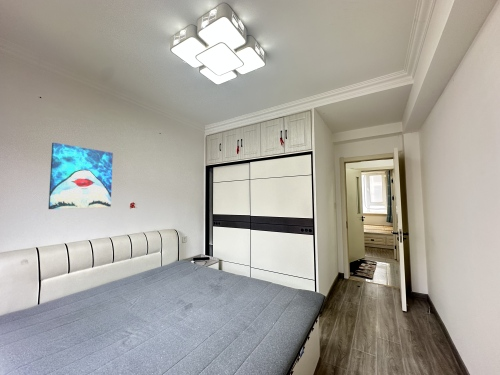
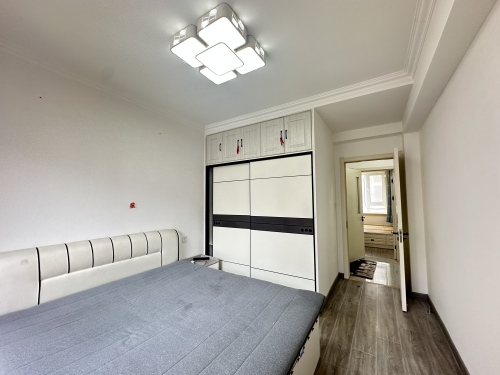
- wall art (84, 178)
